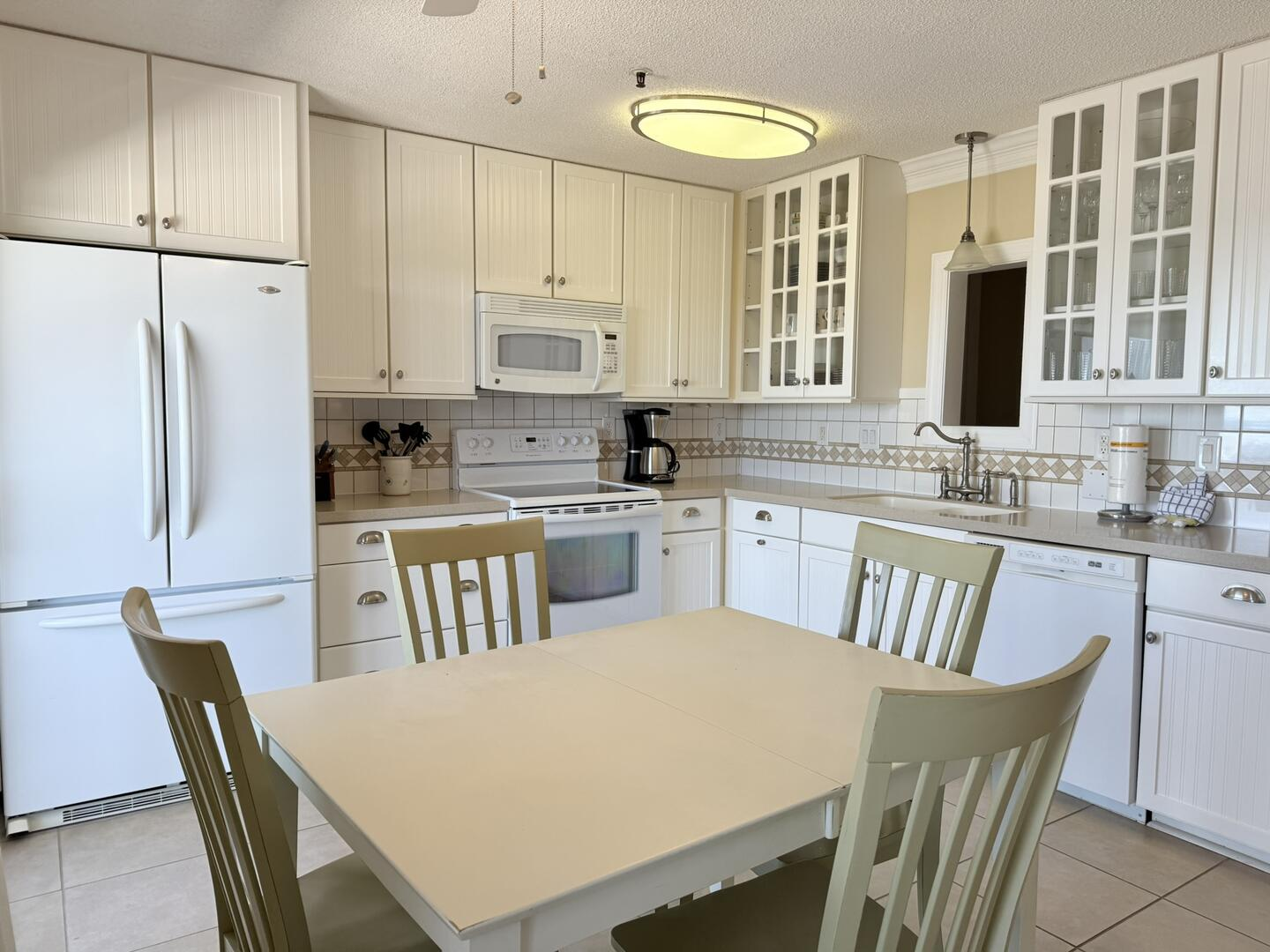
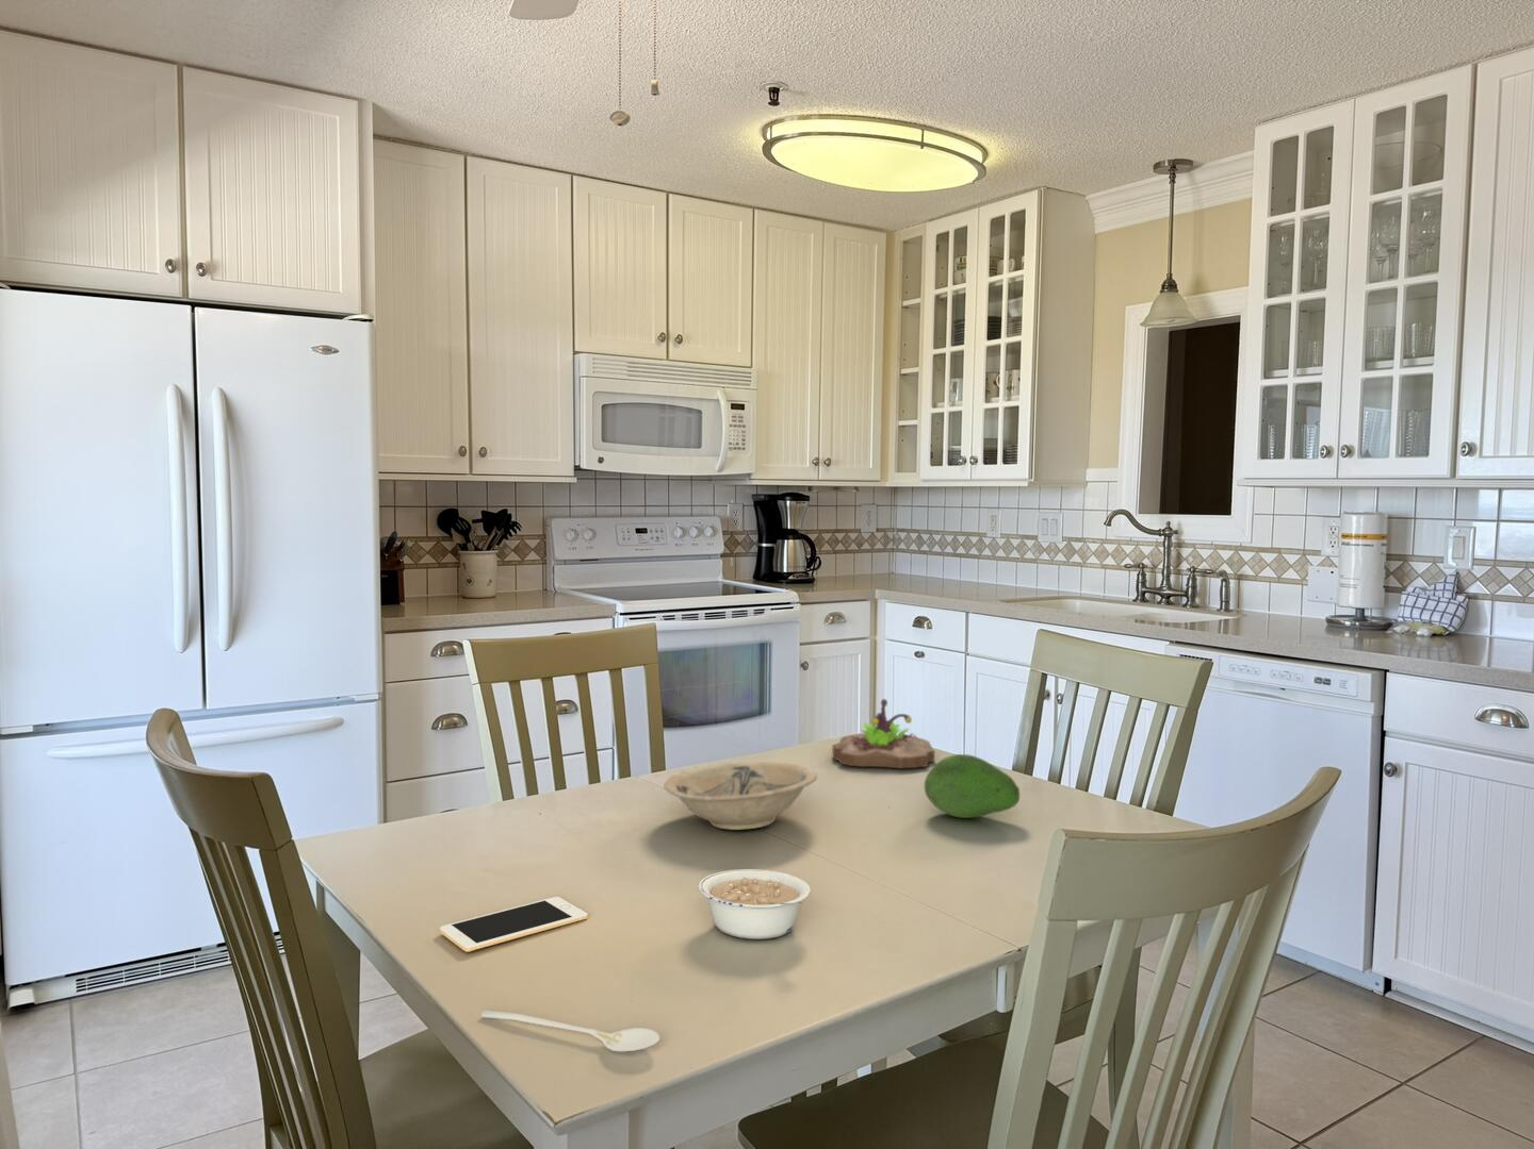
+ legume (757, 902)
+ stirrer (566, 1027)
+ succulent planter (883, 728)
+ cell phone (515, 922)
+ bowl (740, 797)
+ fruit (971, 786)
